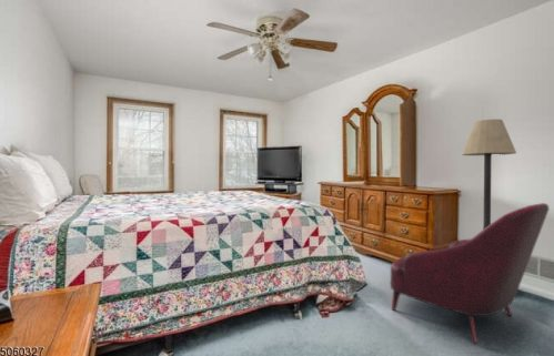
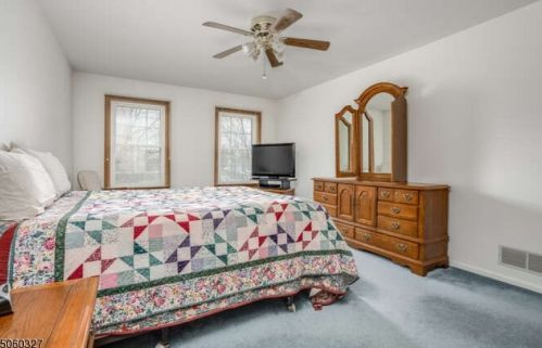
- armchair (464, 257)
- floor lamp (486, 204)
